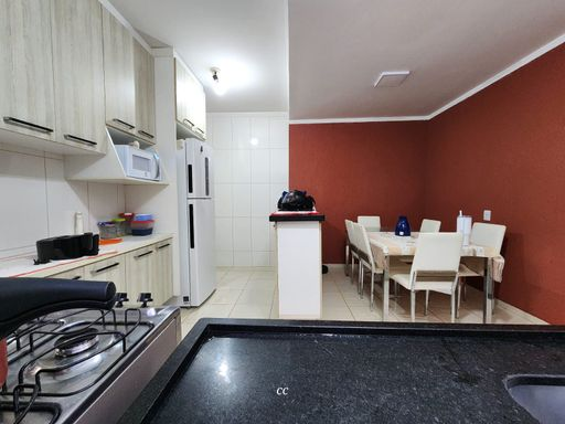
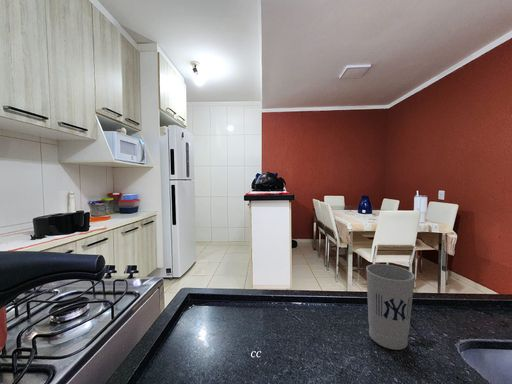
+ cup (388, 305)
